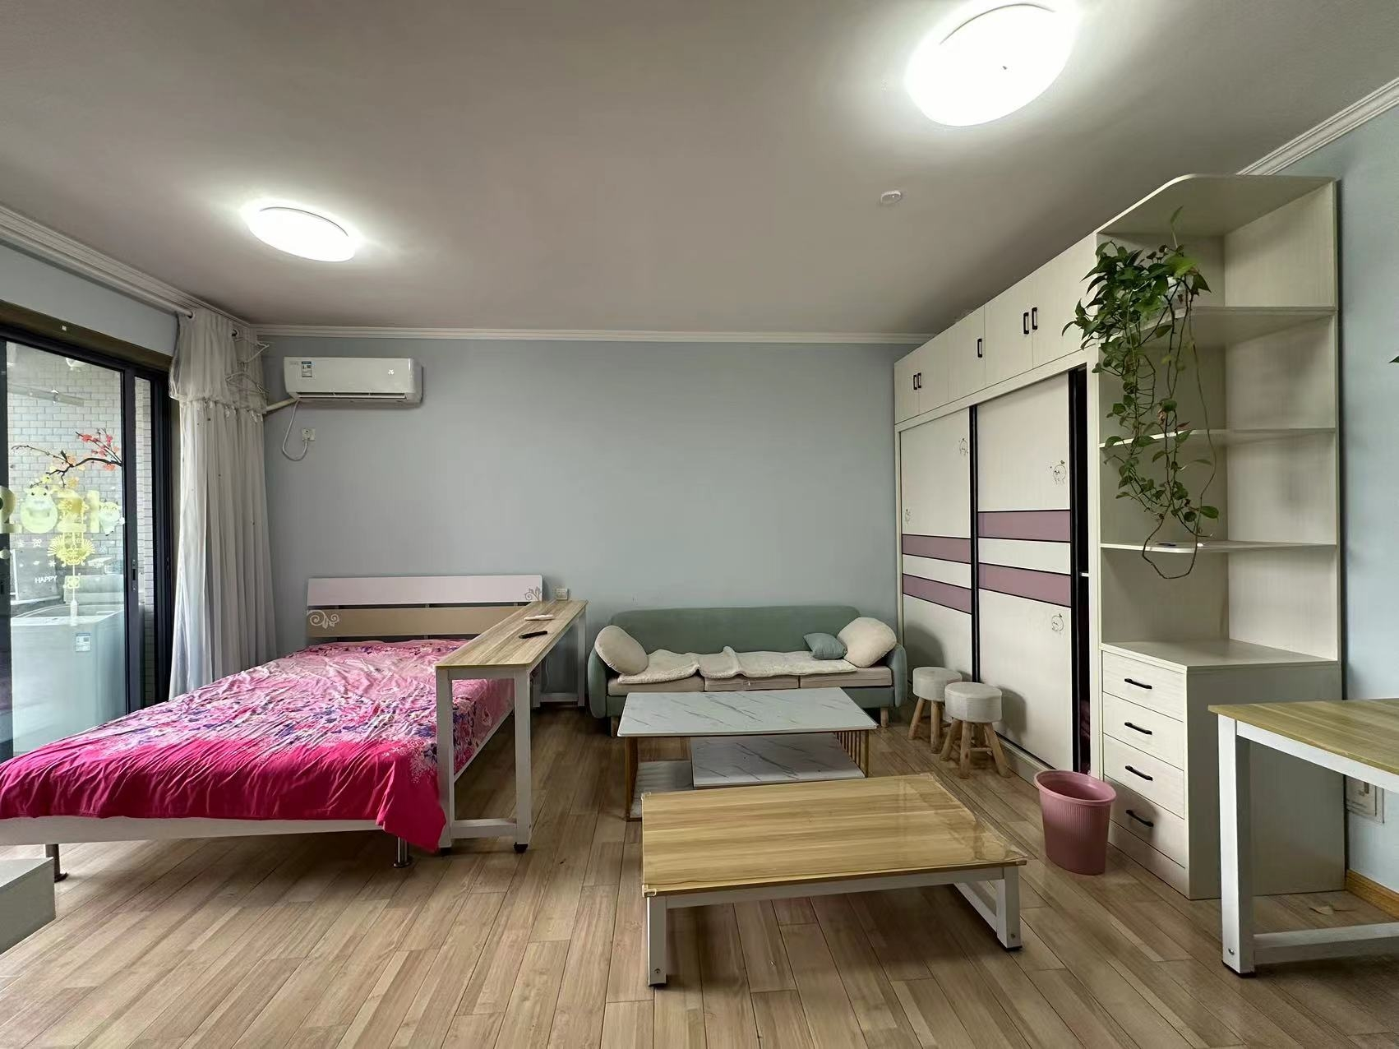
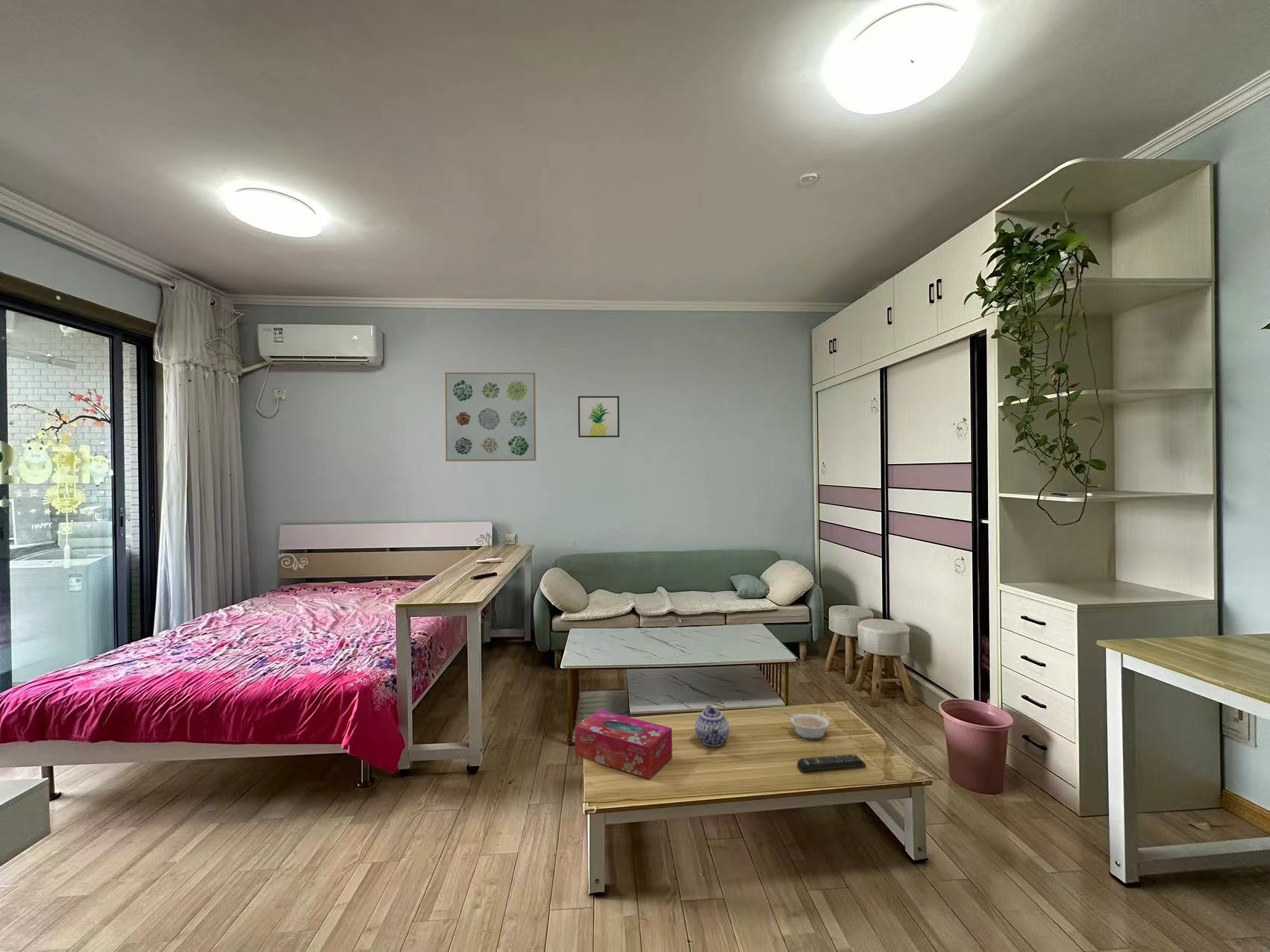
+ teapot (712, 724)
+ wall art (490, 416)
+ tissue box (623, 742)
+ legume (808, 726)
+ wall art (598, 416)
+ remote control (831, 762)
